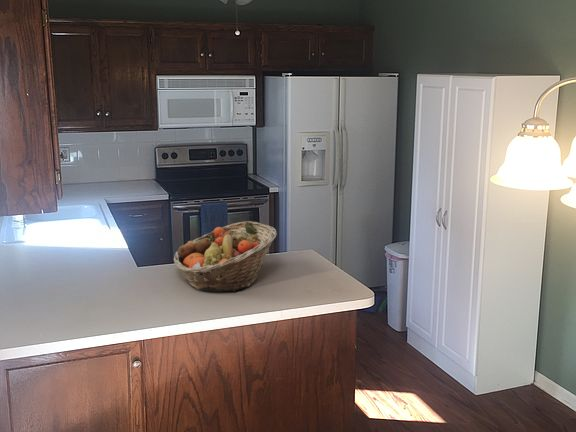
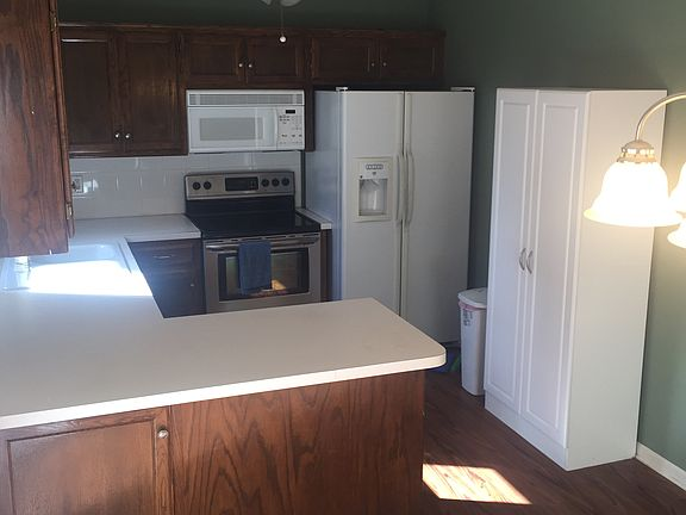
- fruit basket (225, 254)
